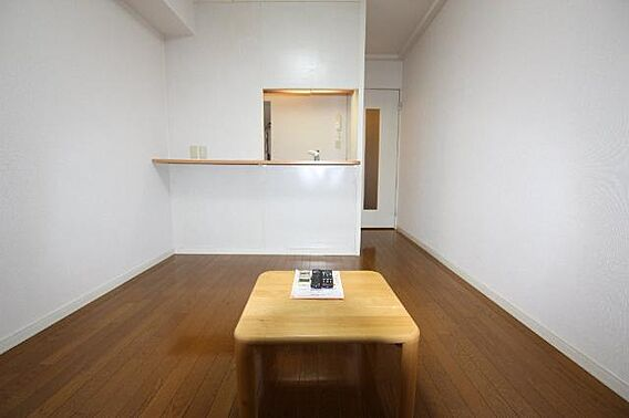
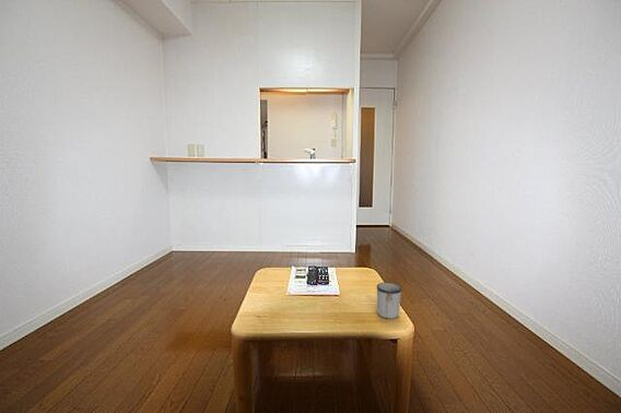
+ mug (389, 299)
